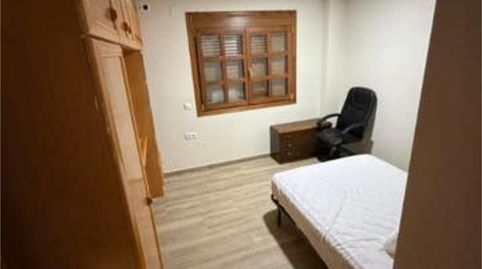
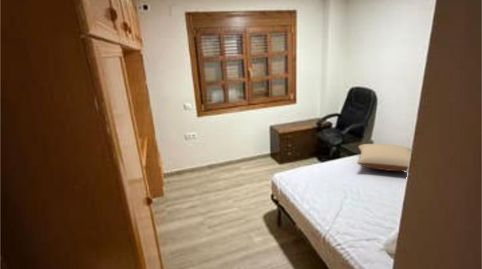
+ pillow (386, 157)
